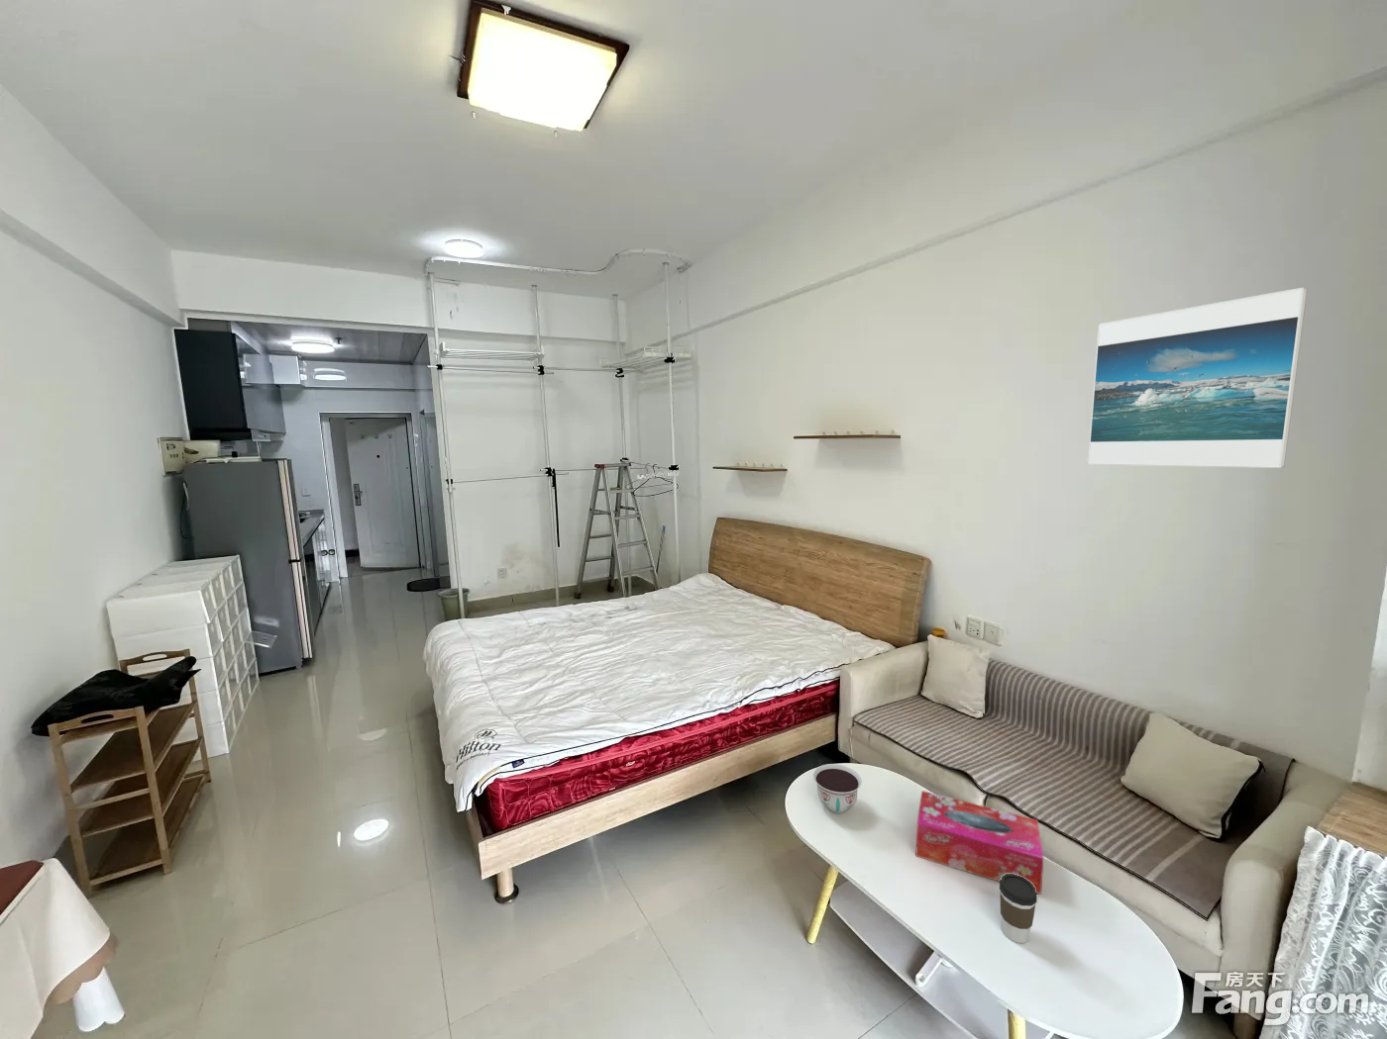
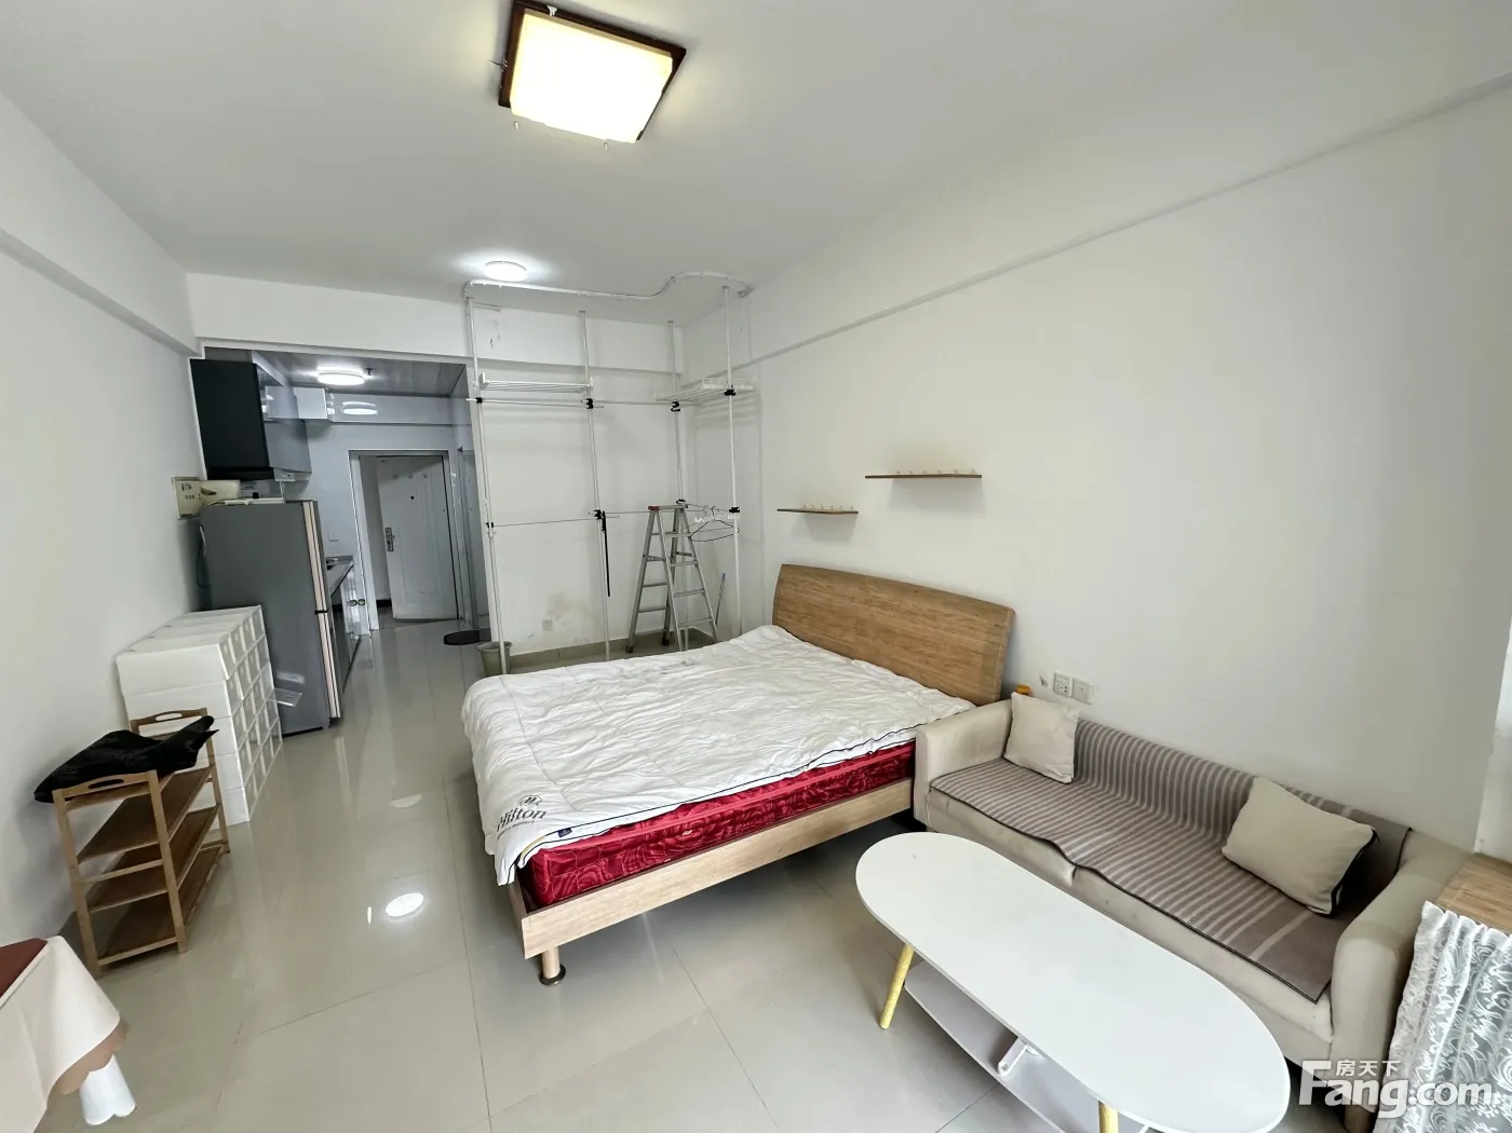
- bowl (837, 791)
- coffee cup (1017, 908)
- tissue box (976, 837)
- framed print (1182, 387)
